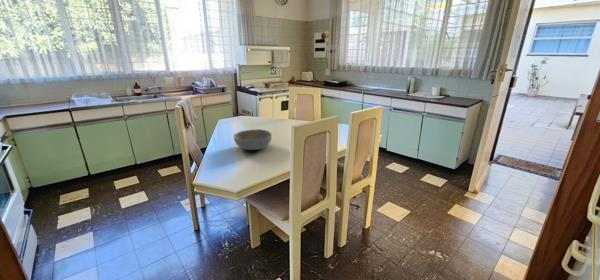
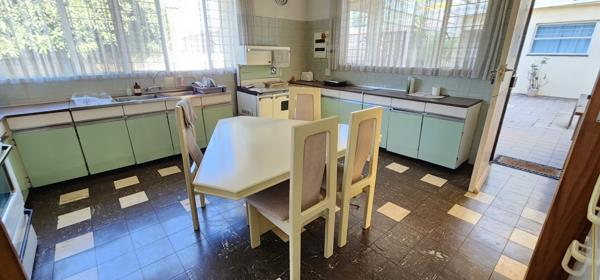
- bowl (253, 141)
